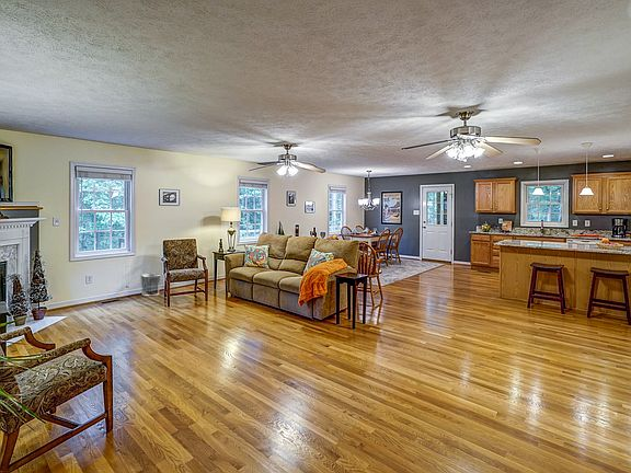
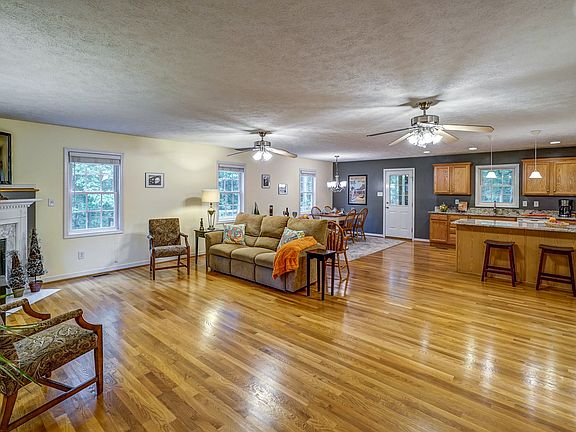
- waste bin (150, 284)
